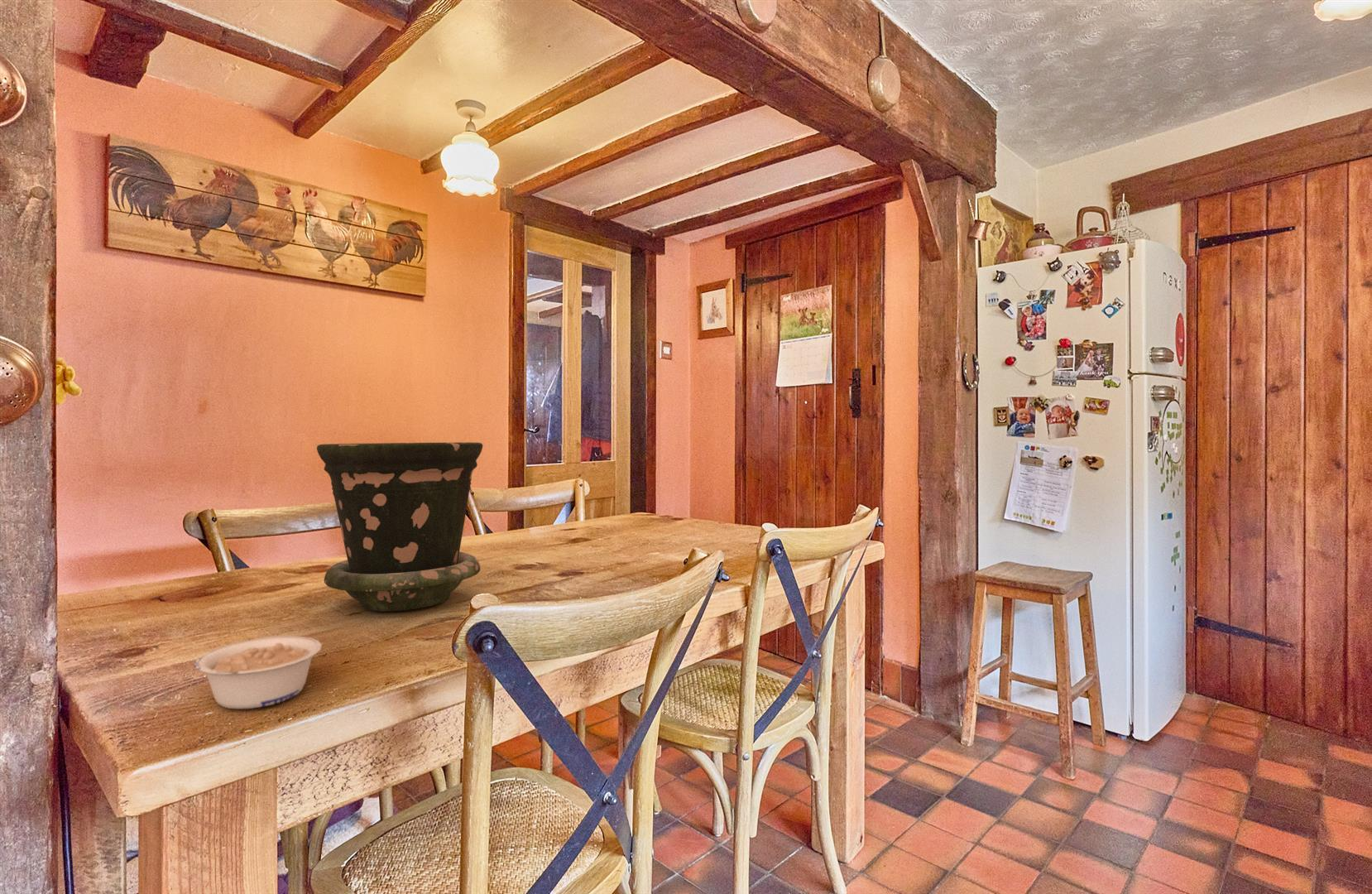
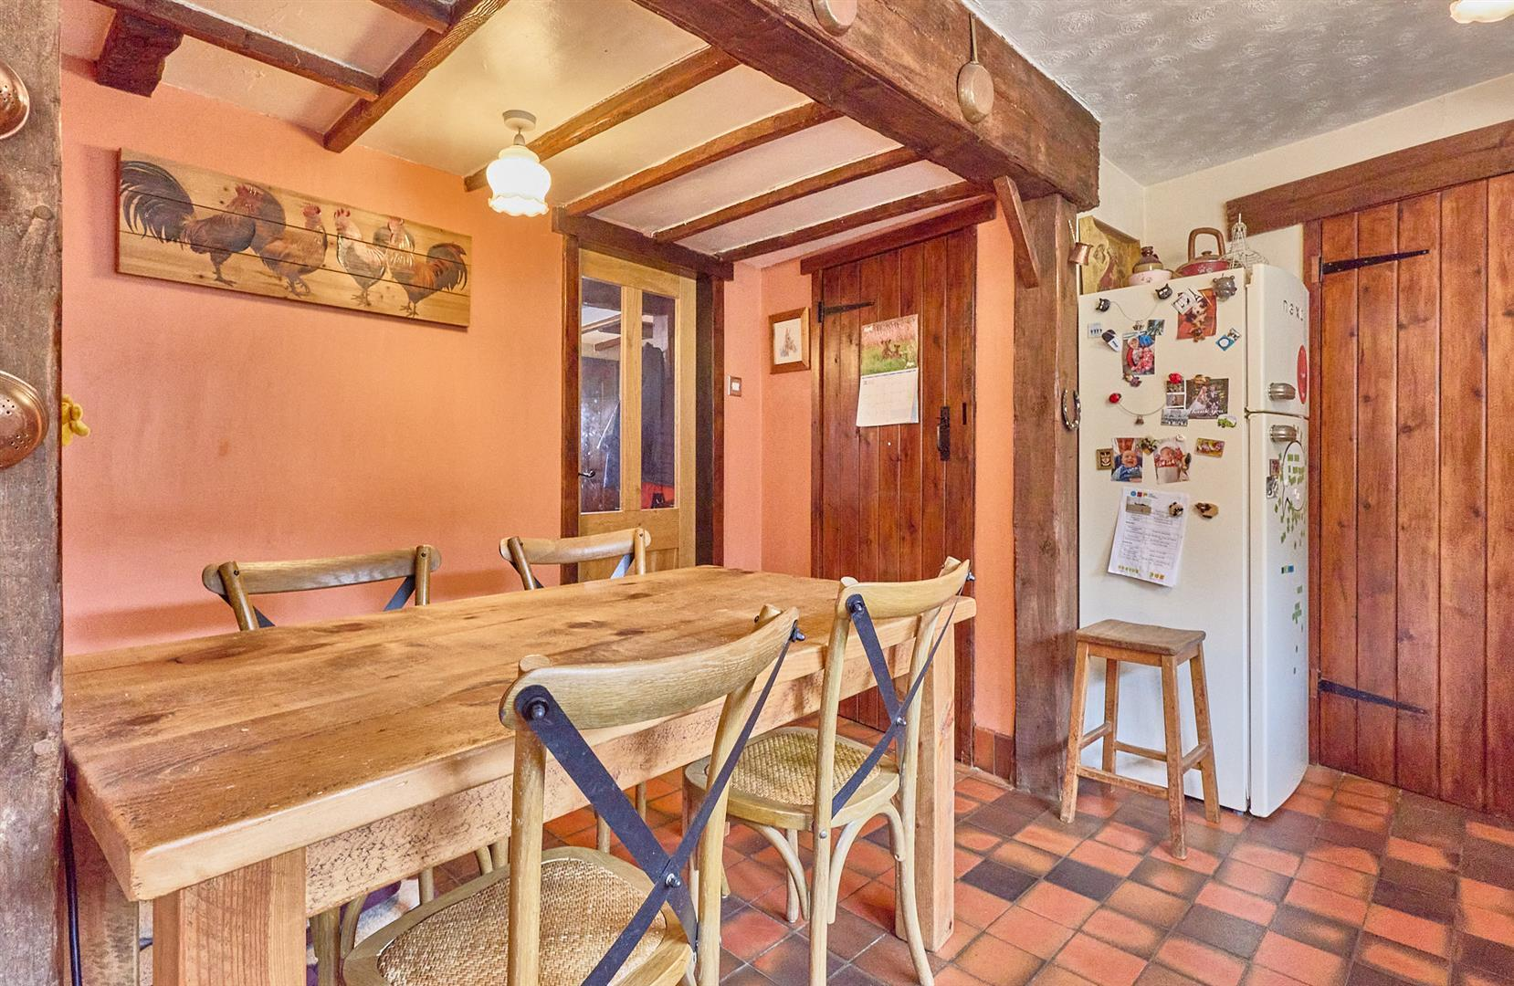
- legume (261, 670)
- flower pot (404, 522)
